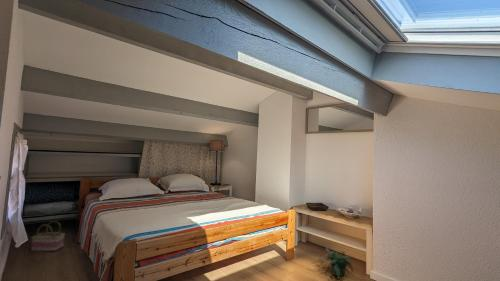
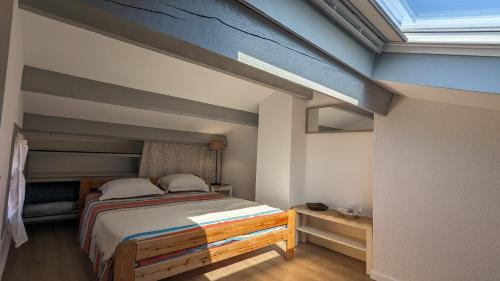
- potted plant (335, 261)
- basket (48, 235)
